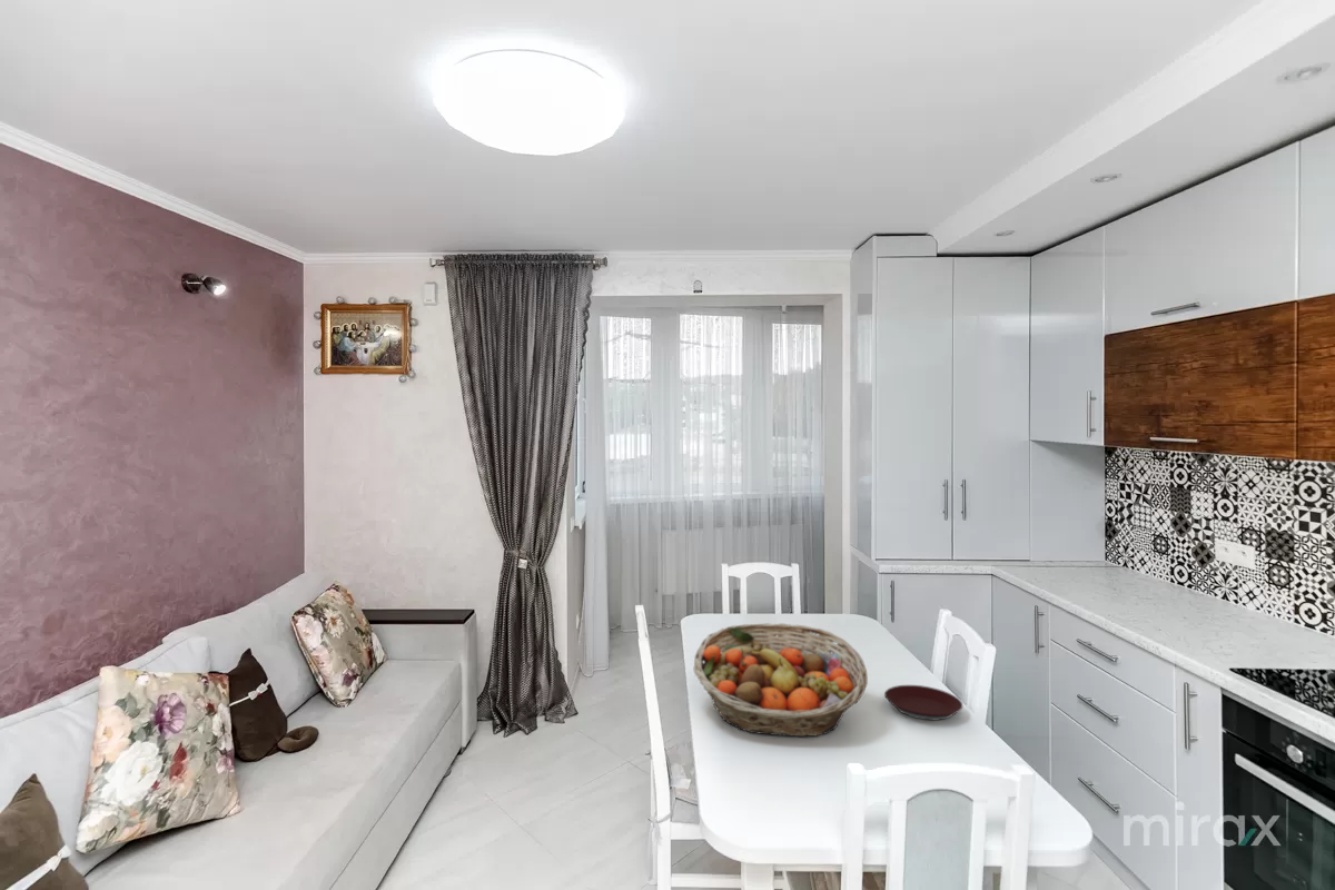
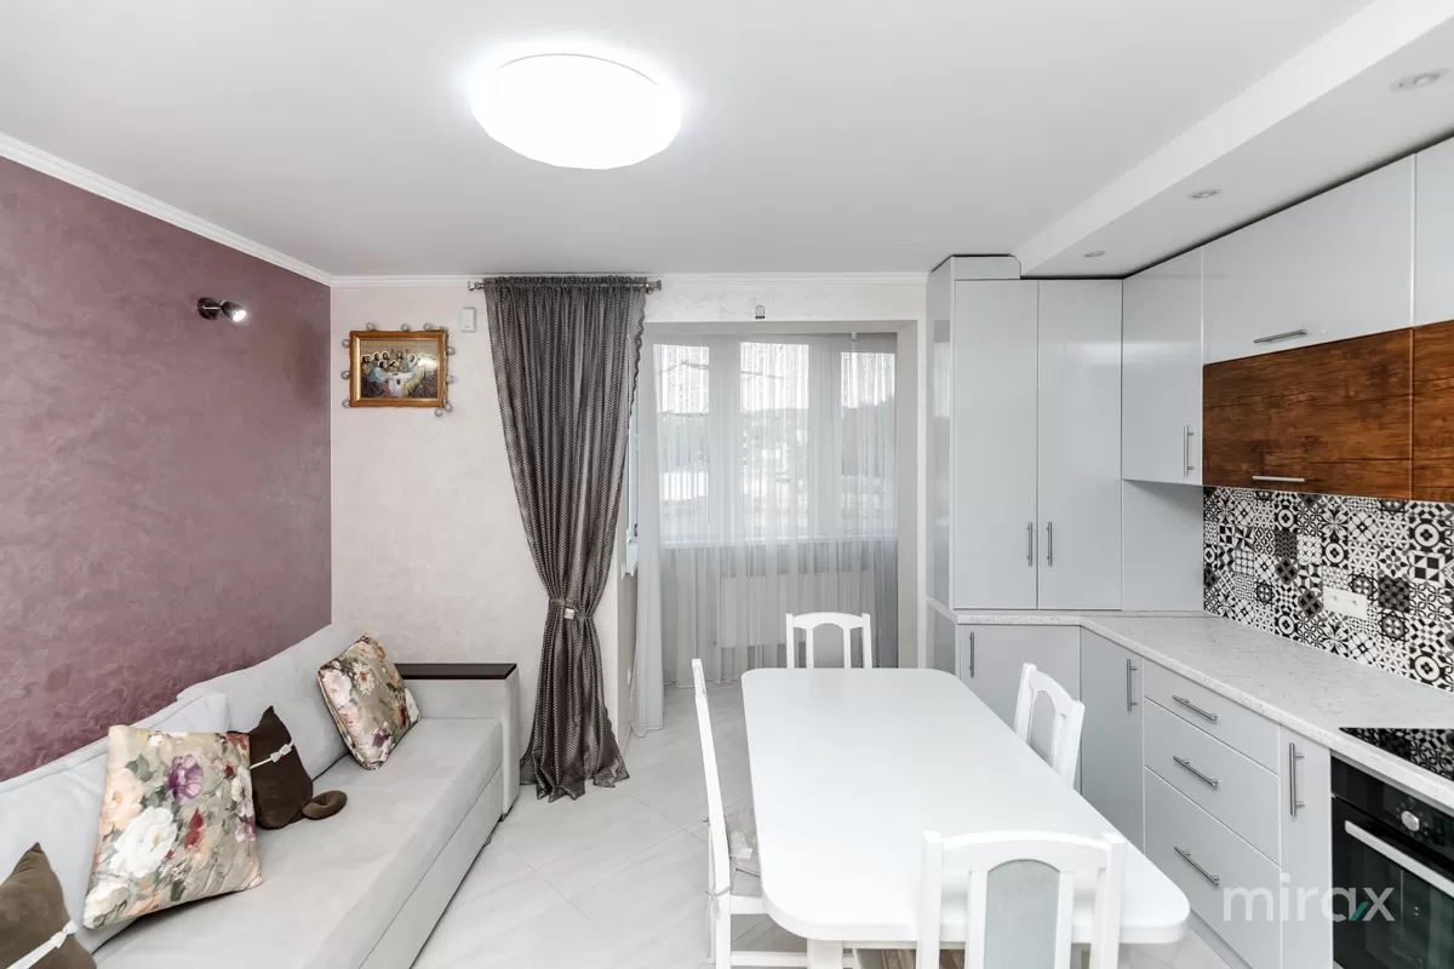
- fruit basket (778, 676)
- plate (922, 703)
